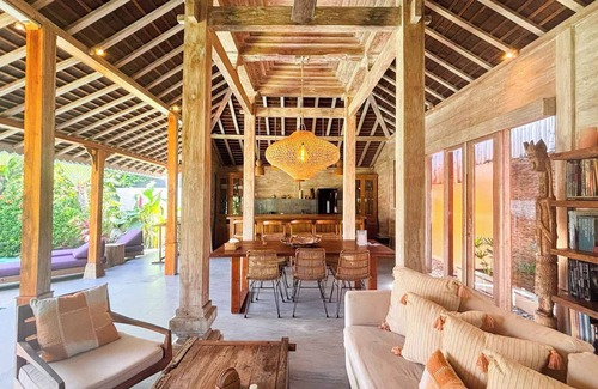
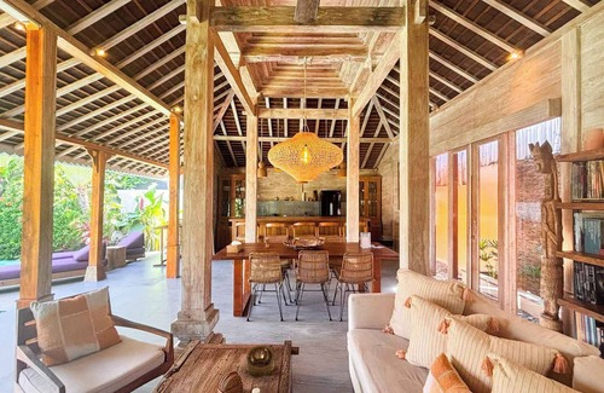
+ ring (260, 359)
